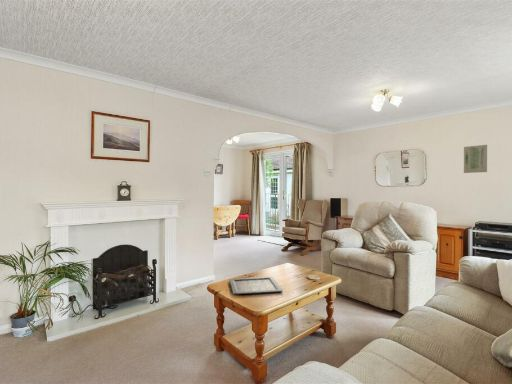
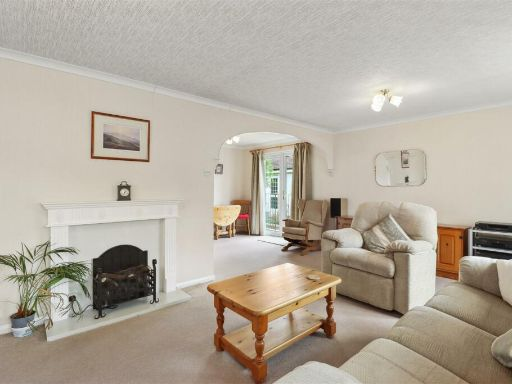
- wall art (475, 159)
- icon panel (254, 285)
